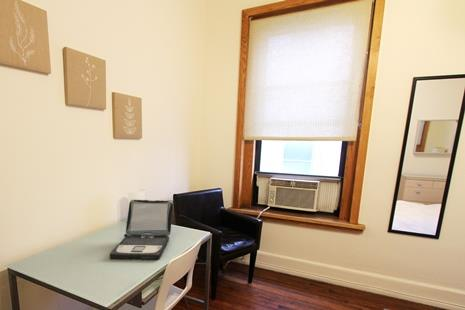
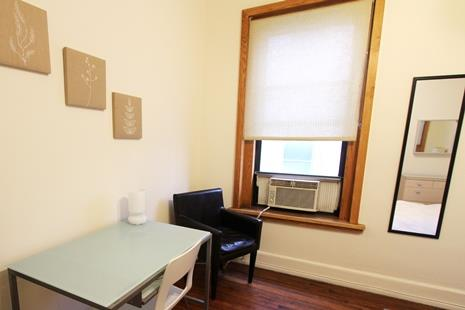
- laptop (143, 226)
